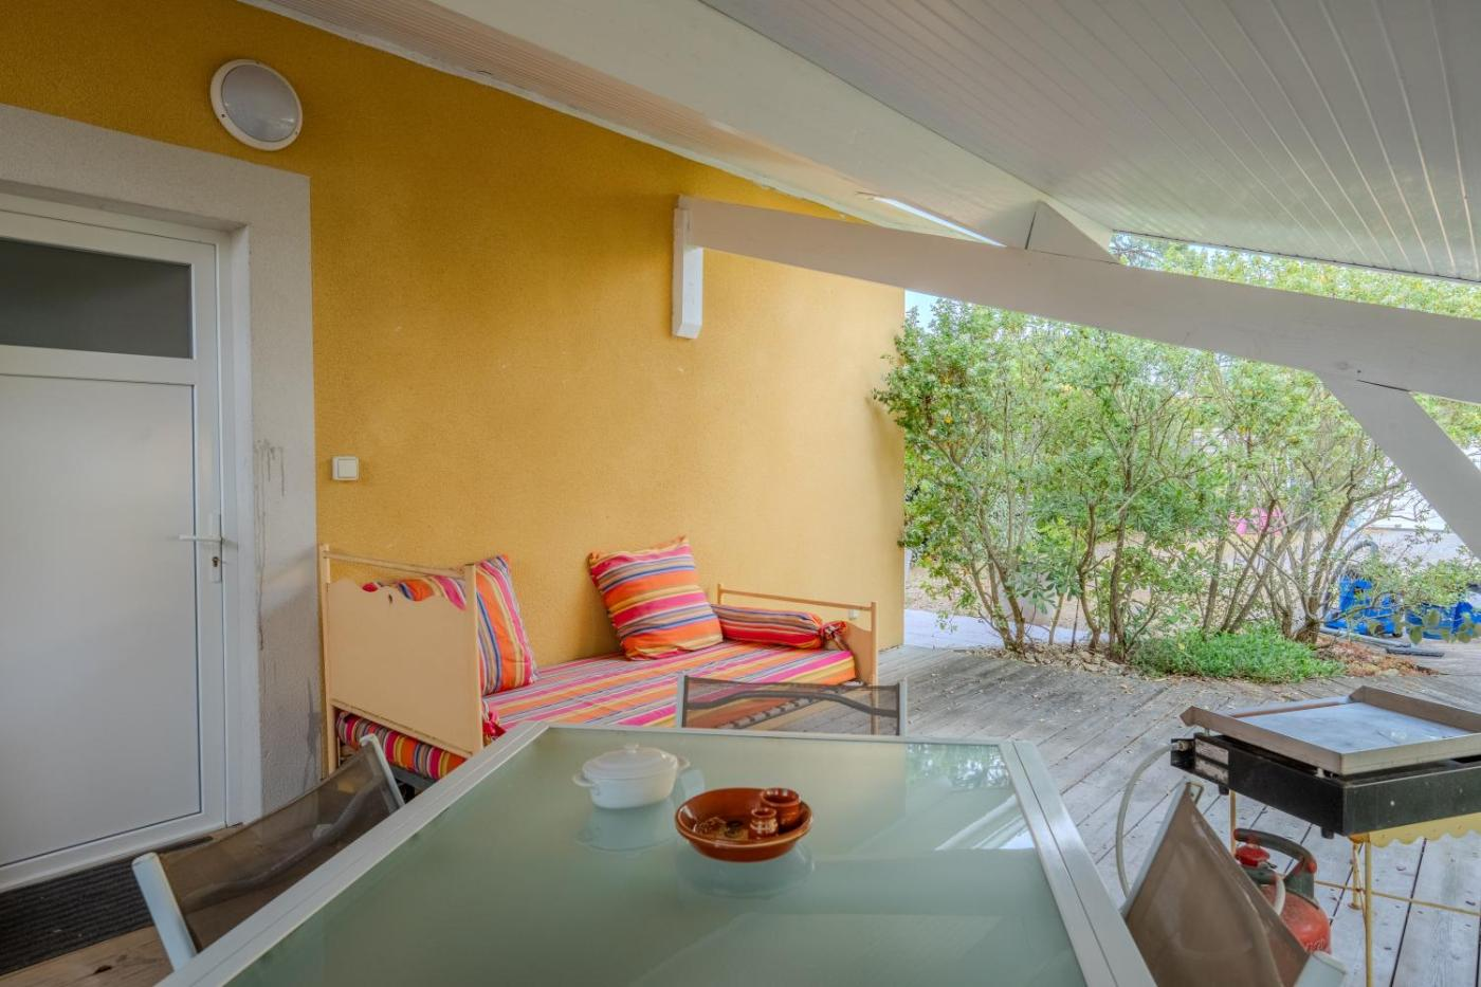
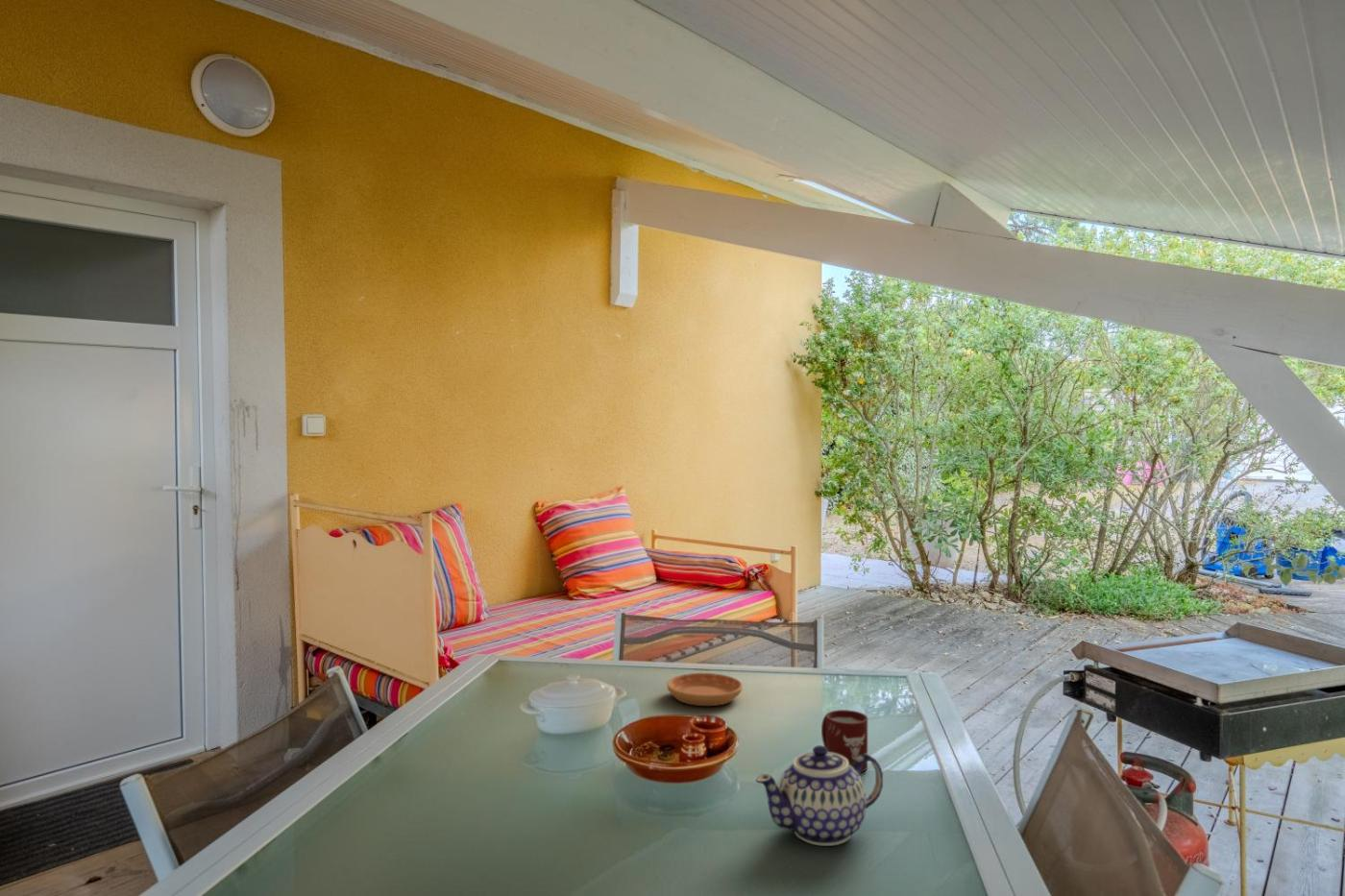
+ saucer (704, 690)
+ cup (841, 738)
+ teapot (820, 789)
